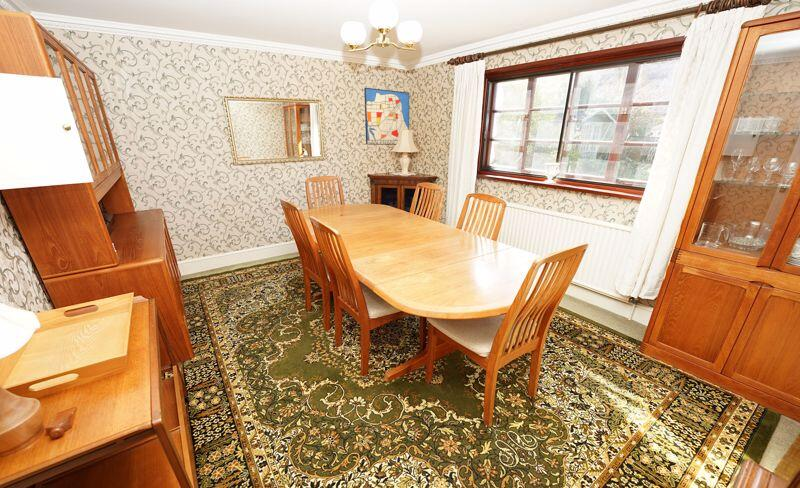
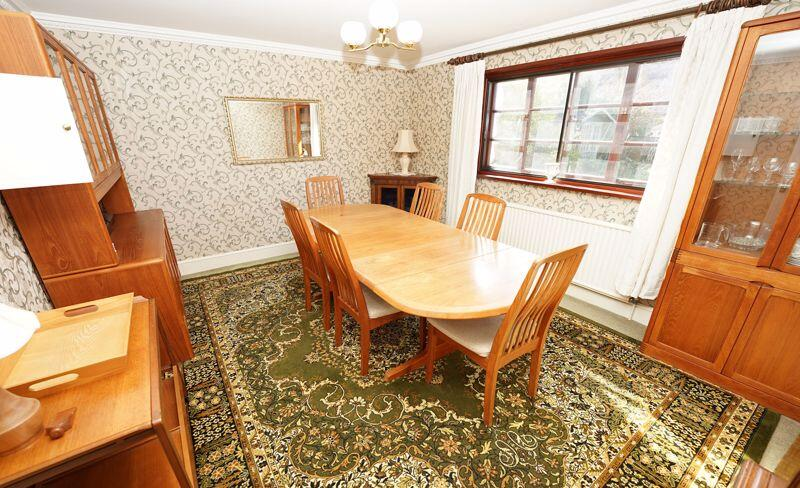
- wall art (388, 118)
